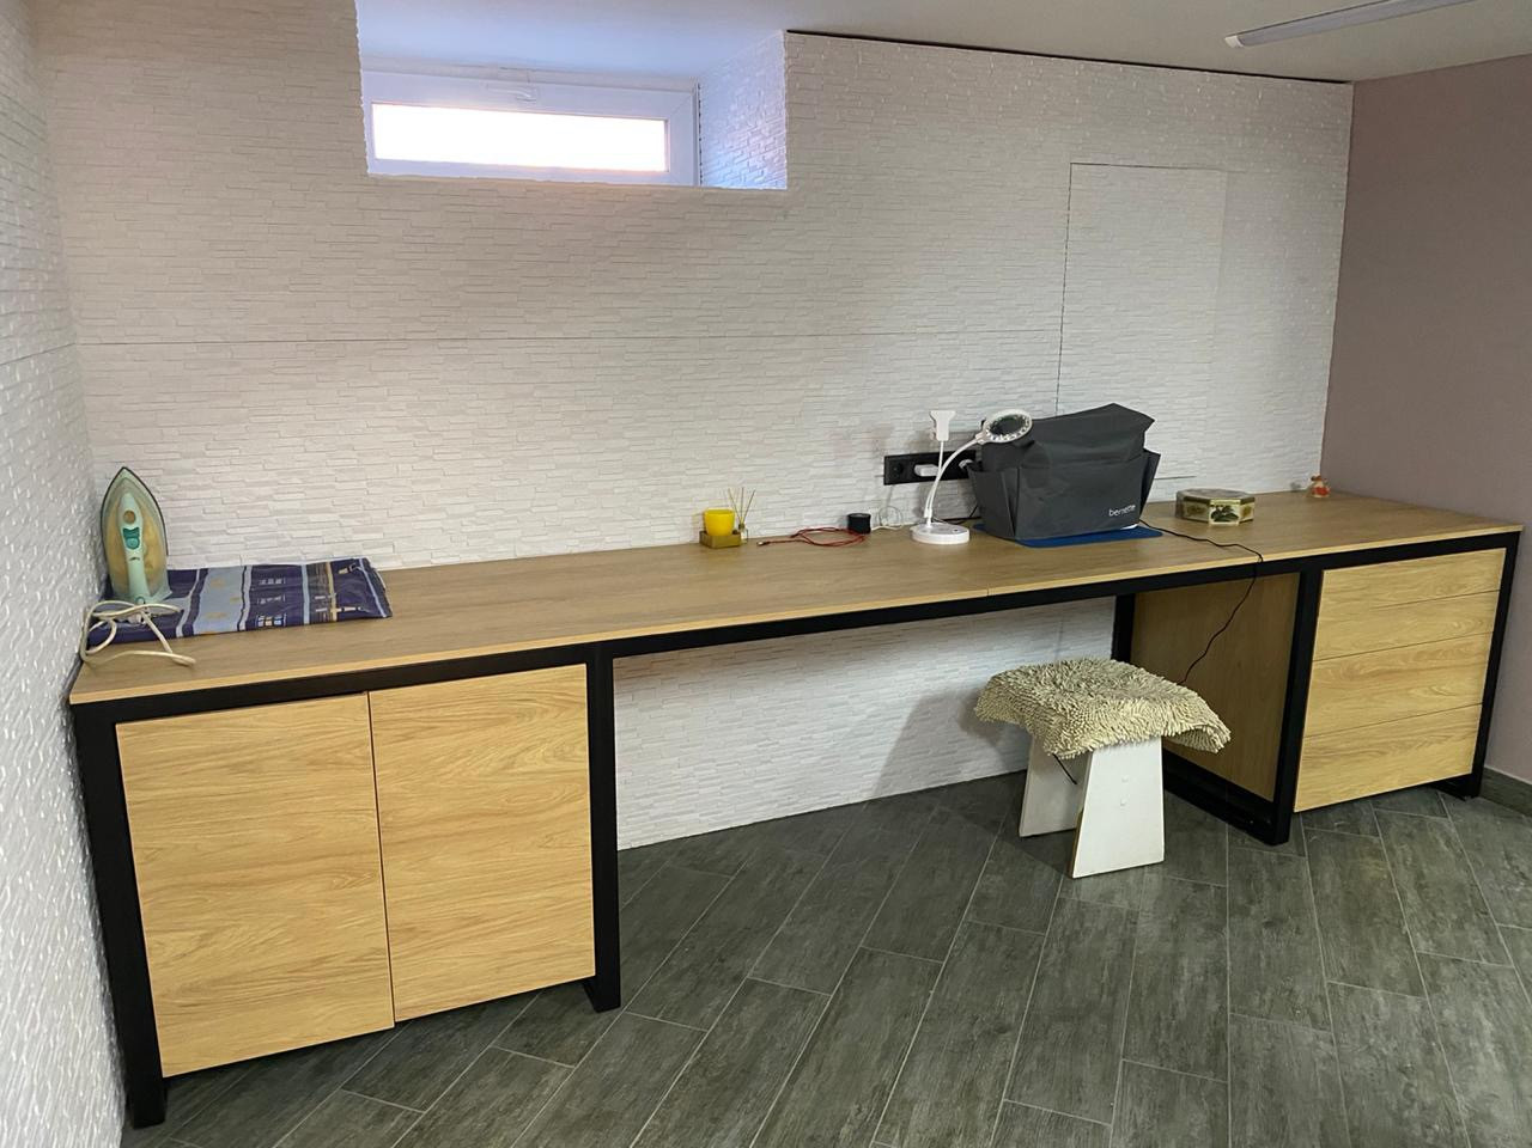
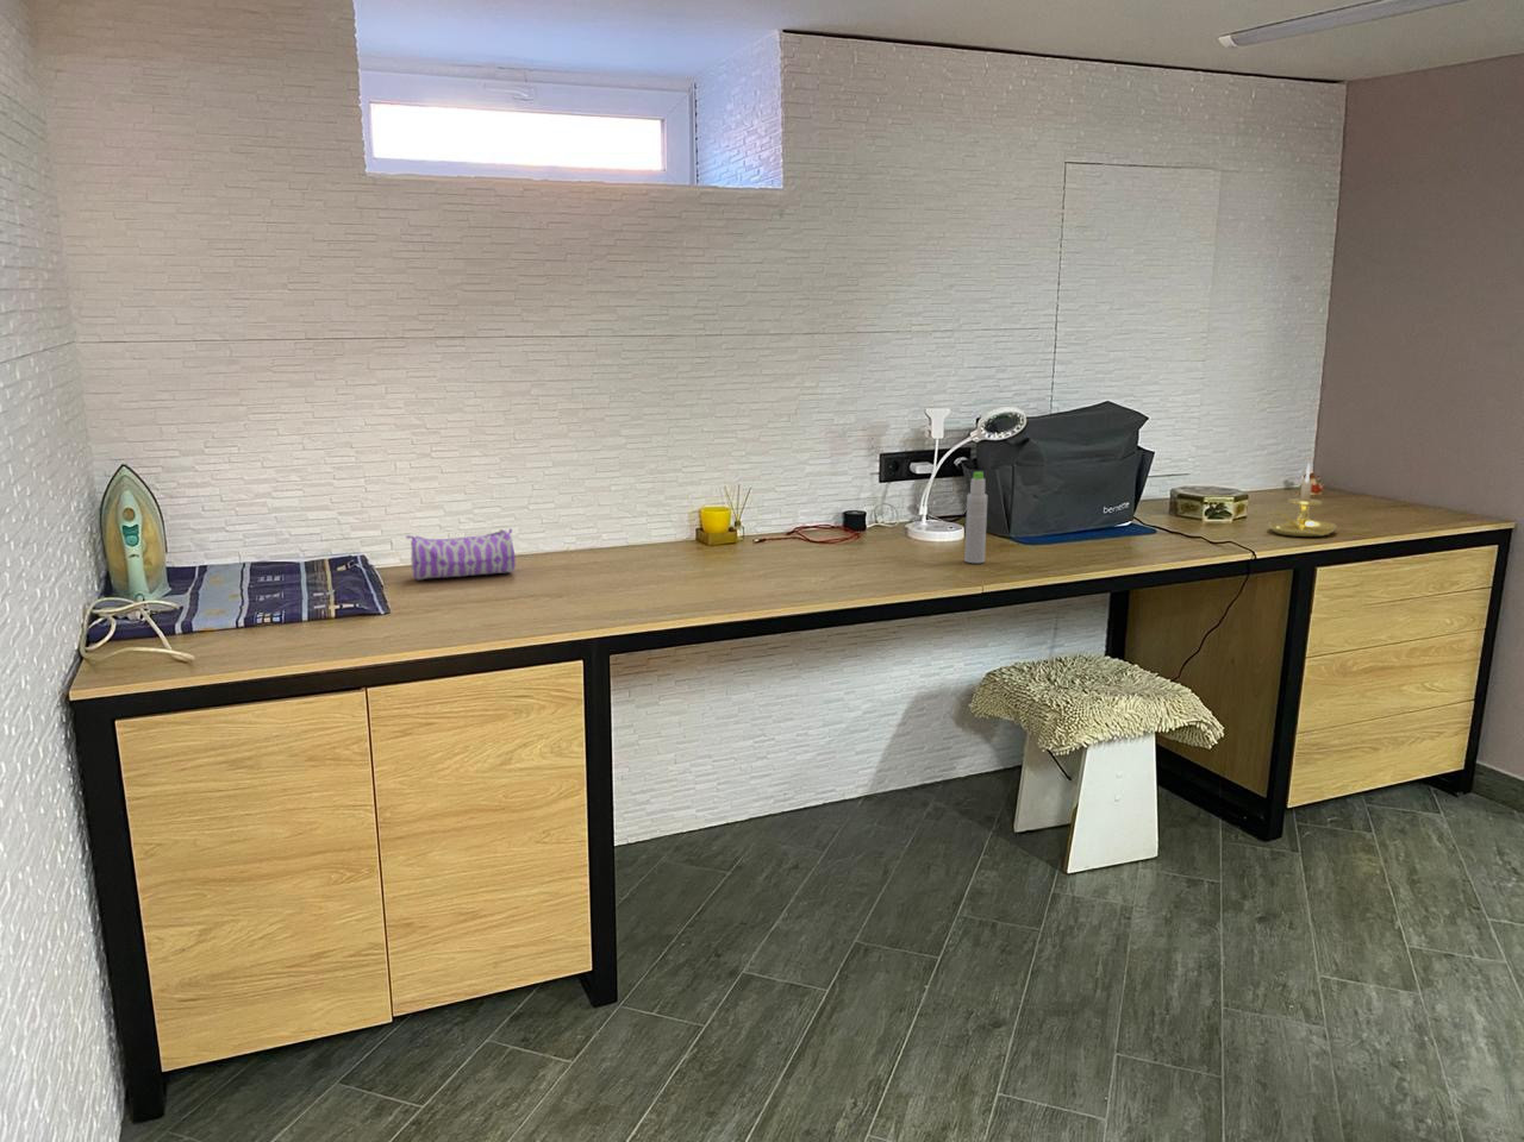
+ bottle (977, 516)
+ candle holder (1300, 498)
+ pencil case (463, 553)
